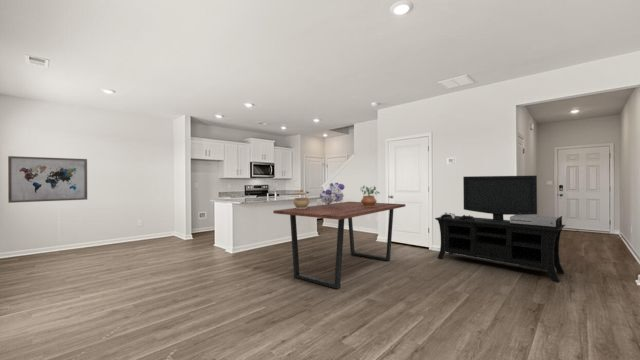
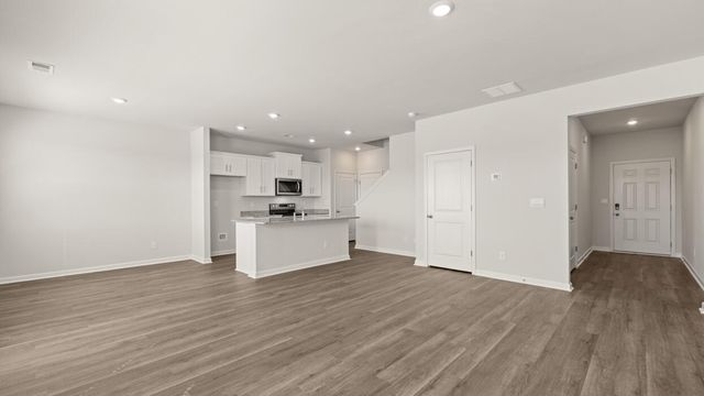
- media console (494, 220)
- dining table (349, 236)
- ceramic pot (301, 198)
- wall art (50, 179)
- bouquet (334, 194)
- potted plant (370, 196)
